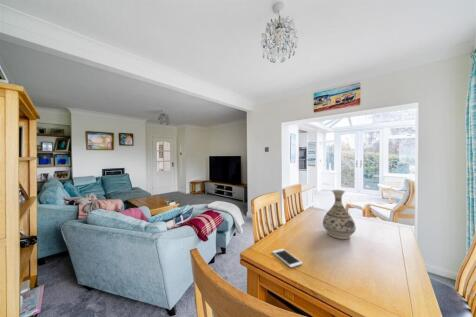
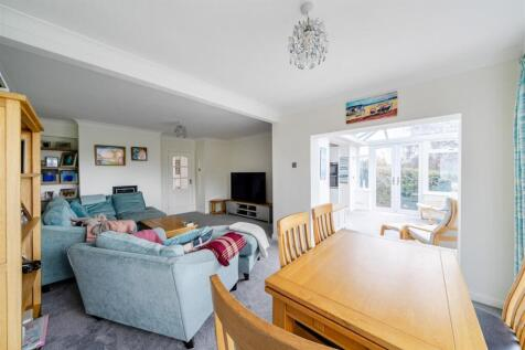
- vase (338, 212)
- cell phone (286, 257)
